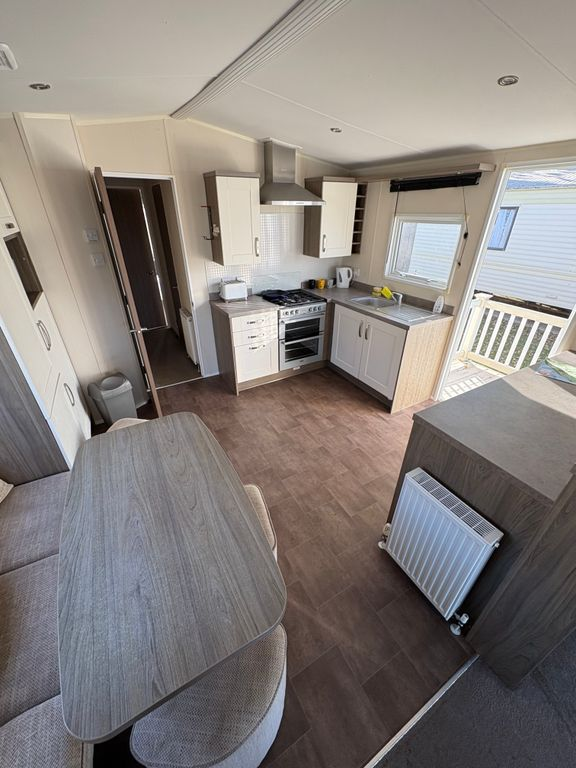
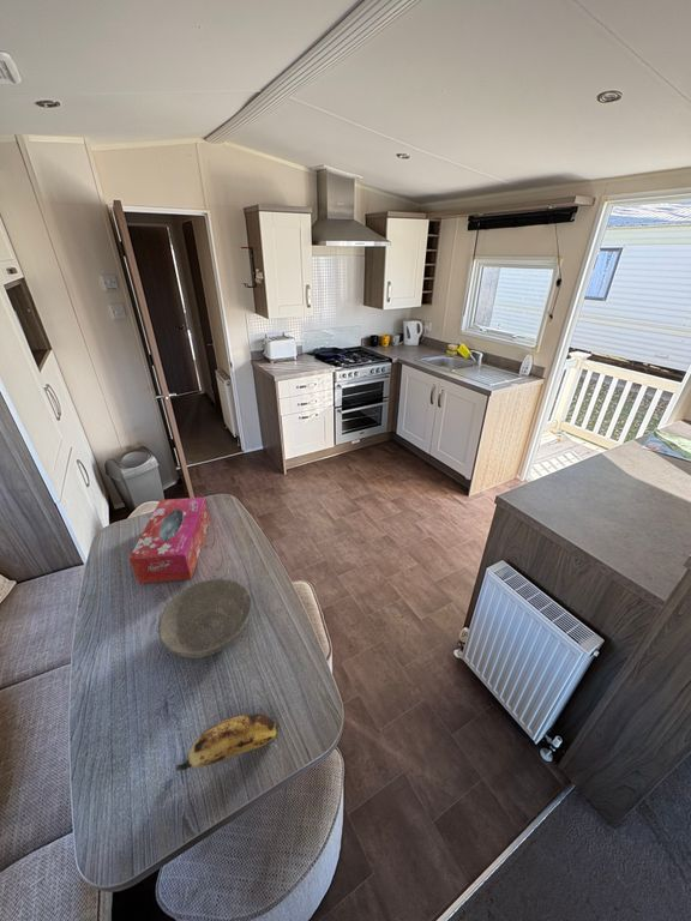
+ tissue box (174, 536)
+ bowl (209, 621)
+ banana (227, 742)
